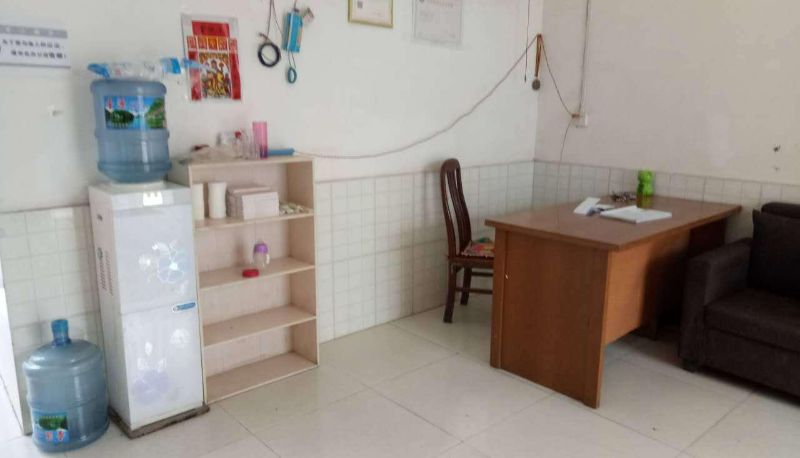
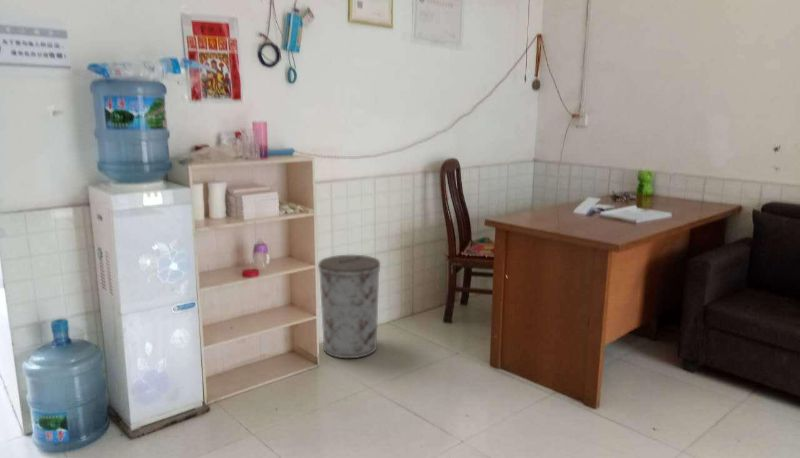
+ trash can (349, 303)
